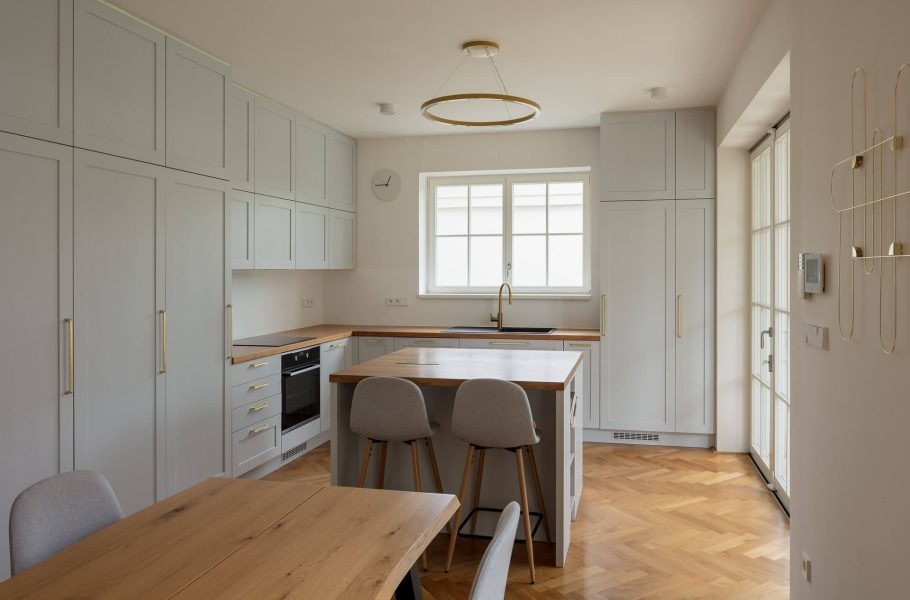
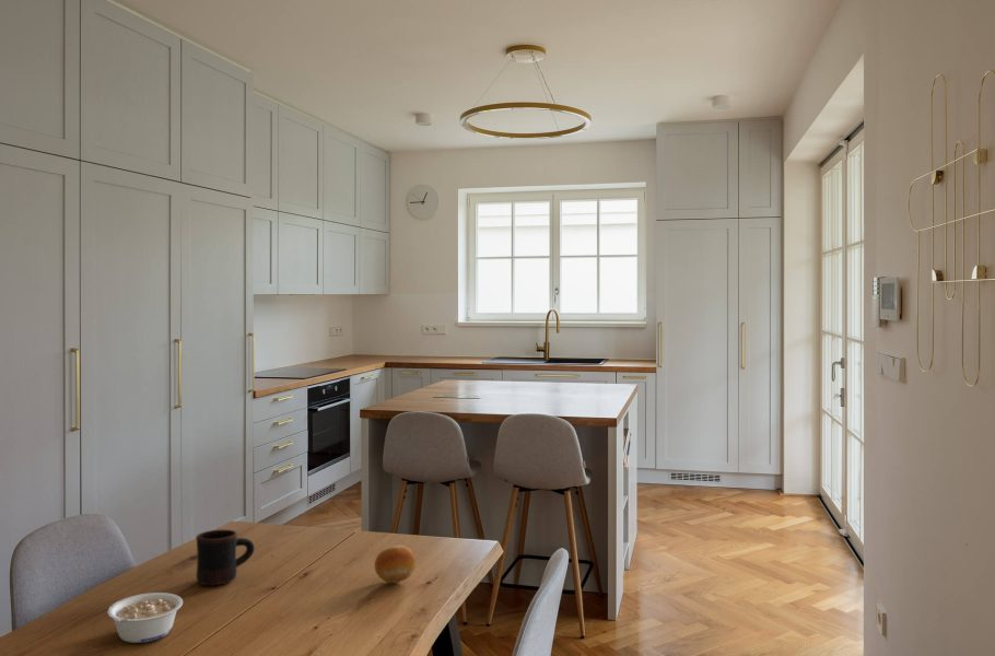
+ mug (225, 555)
+ legume (145, 617)
+ fruit (395, 563)
